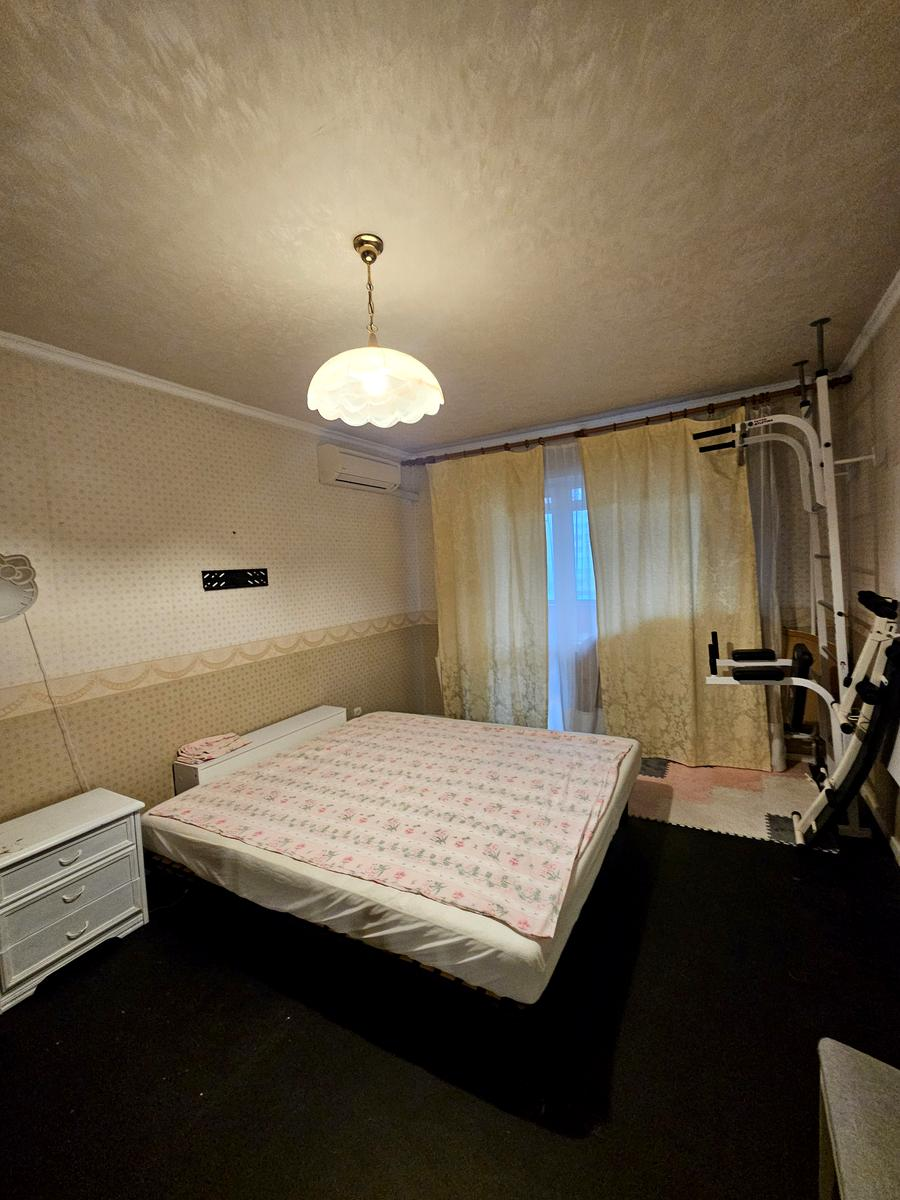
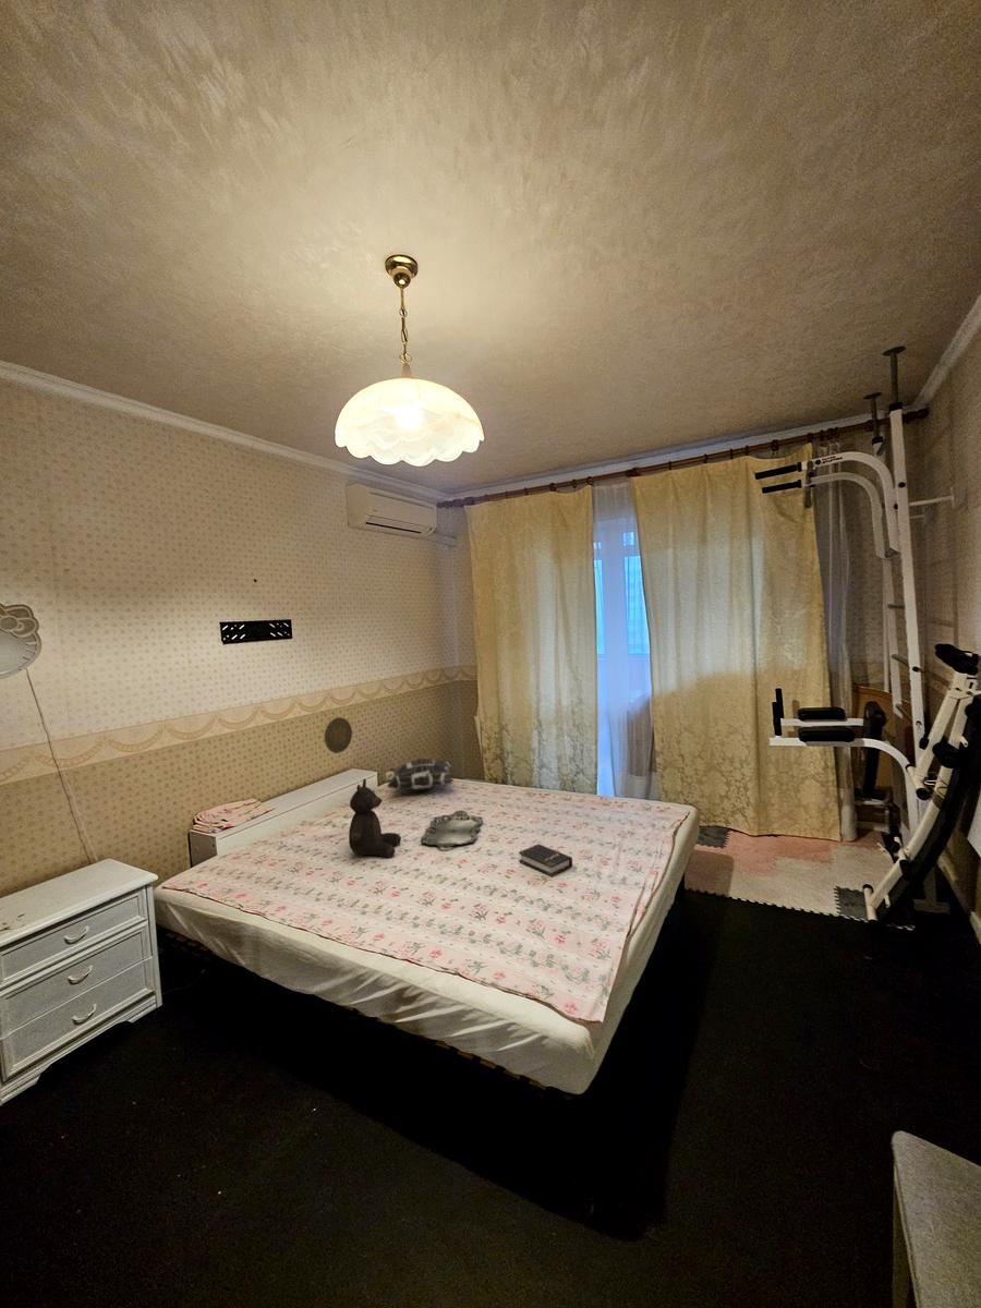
+ hardback book (545, 859)
+ decorative plate (339, 735)
+ serving tray (452, 828)
+ teddy bear (373, 815)
+ decorative pillow (420, 774)
